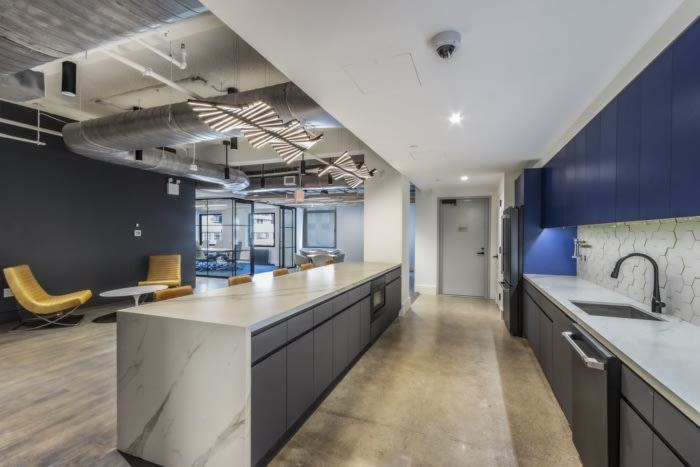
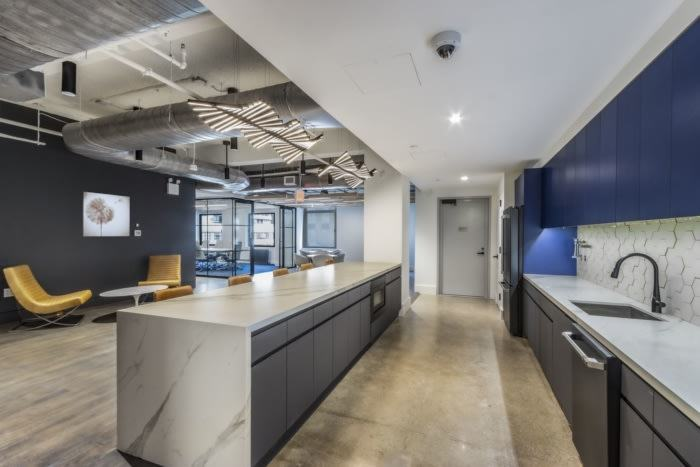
+ wall art (107, 215)
